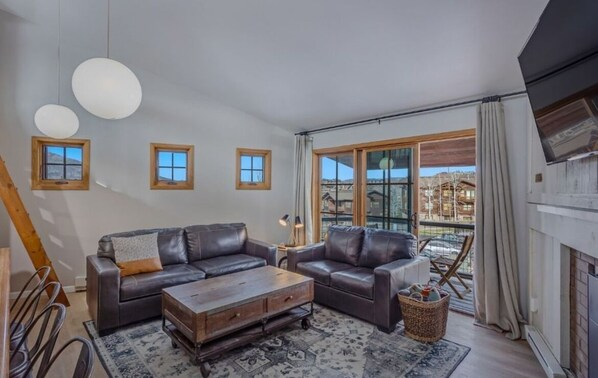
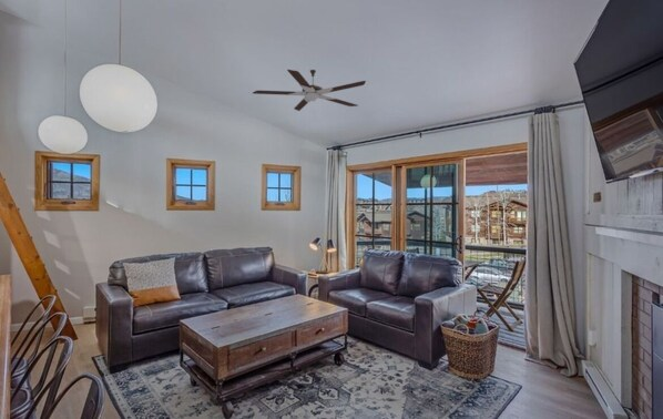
+ ceiling fan (307, 85)
